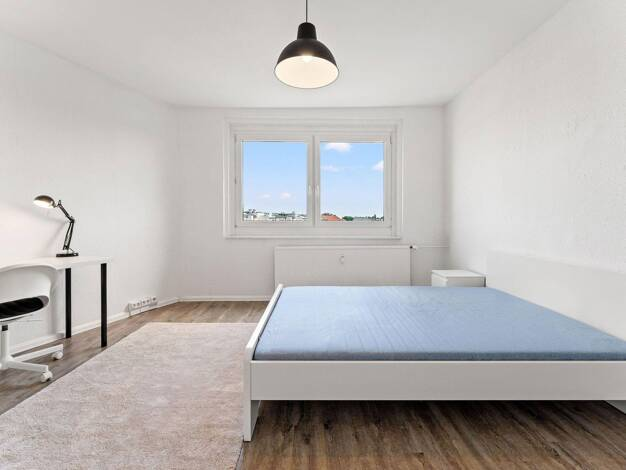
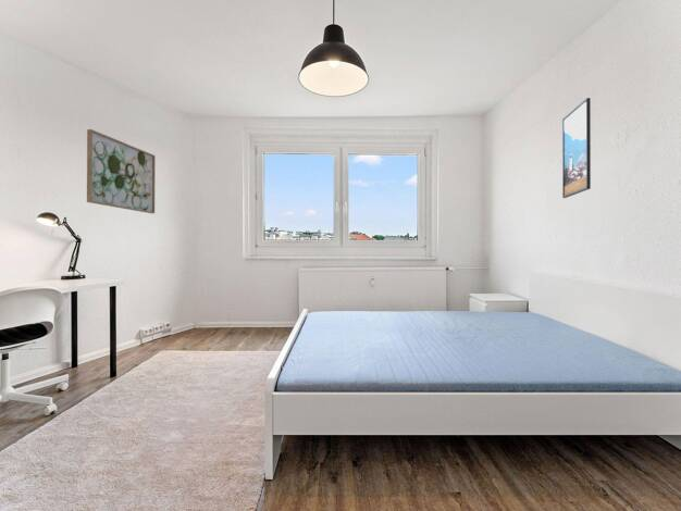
+ wall art (125, 176)
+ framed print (574, 151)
